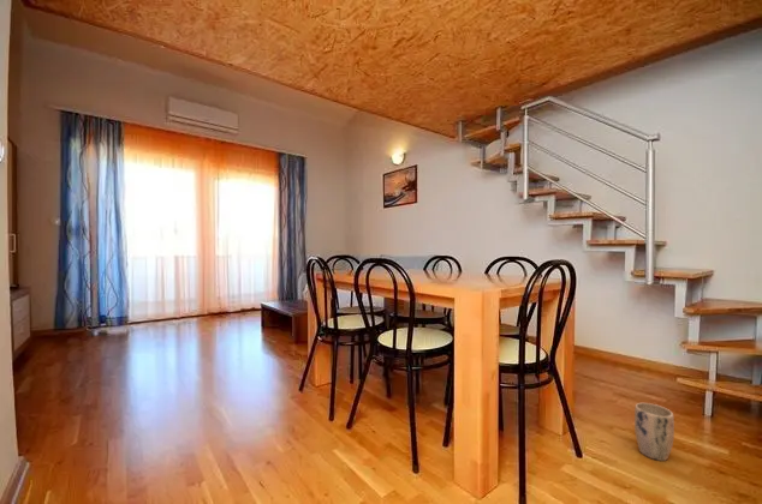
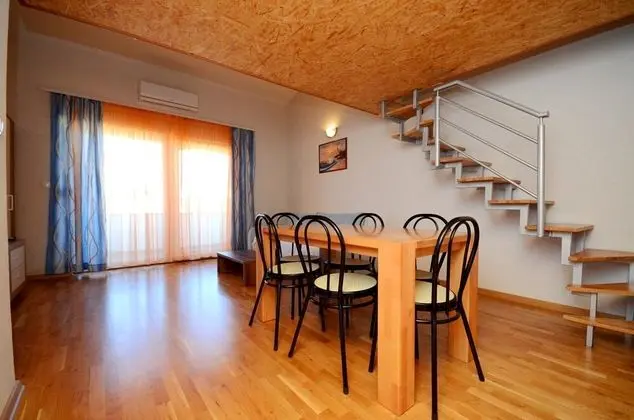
- plant pot (653, 431)
